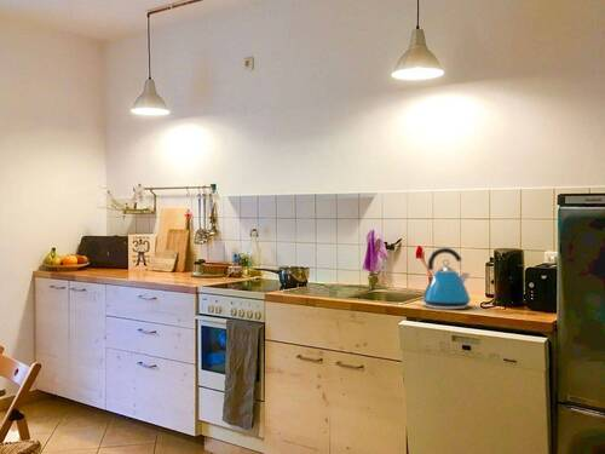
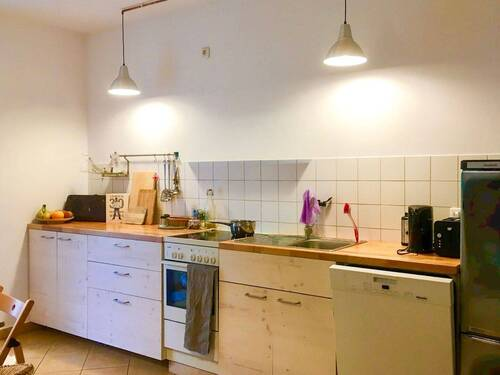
- kettle (444, 276)
